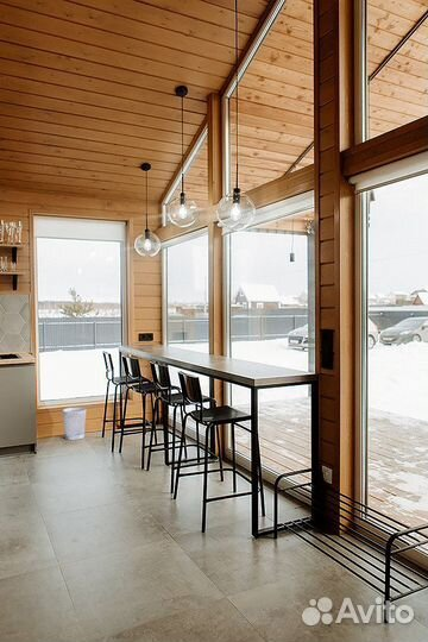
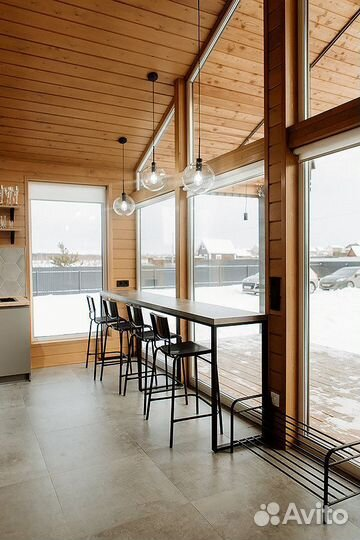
- wastebasket (75, 423)
